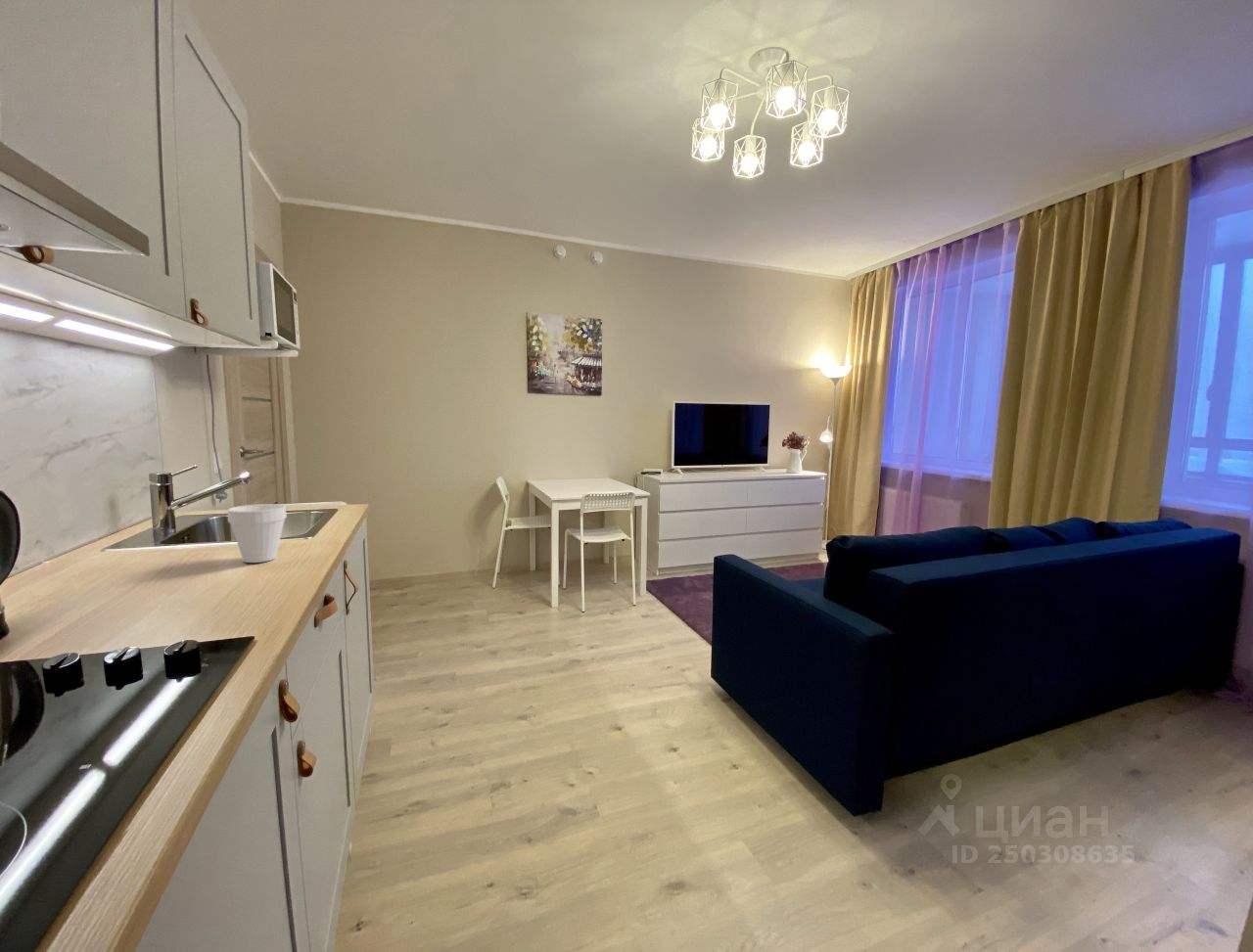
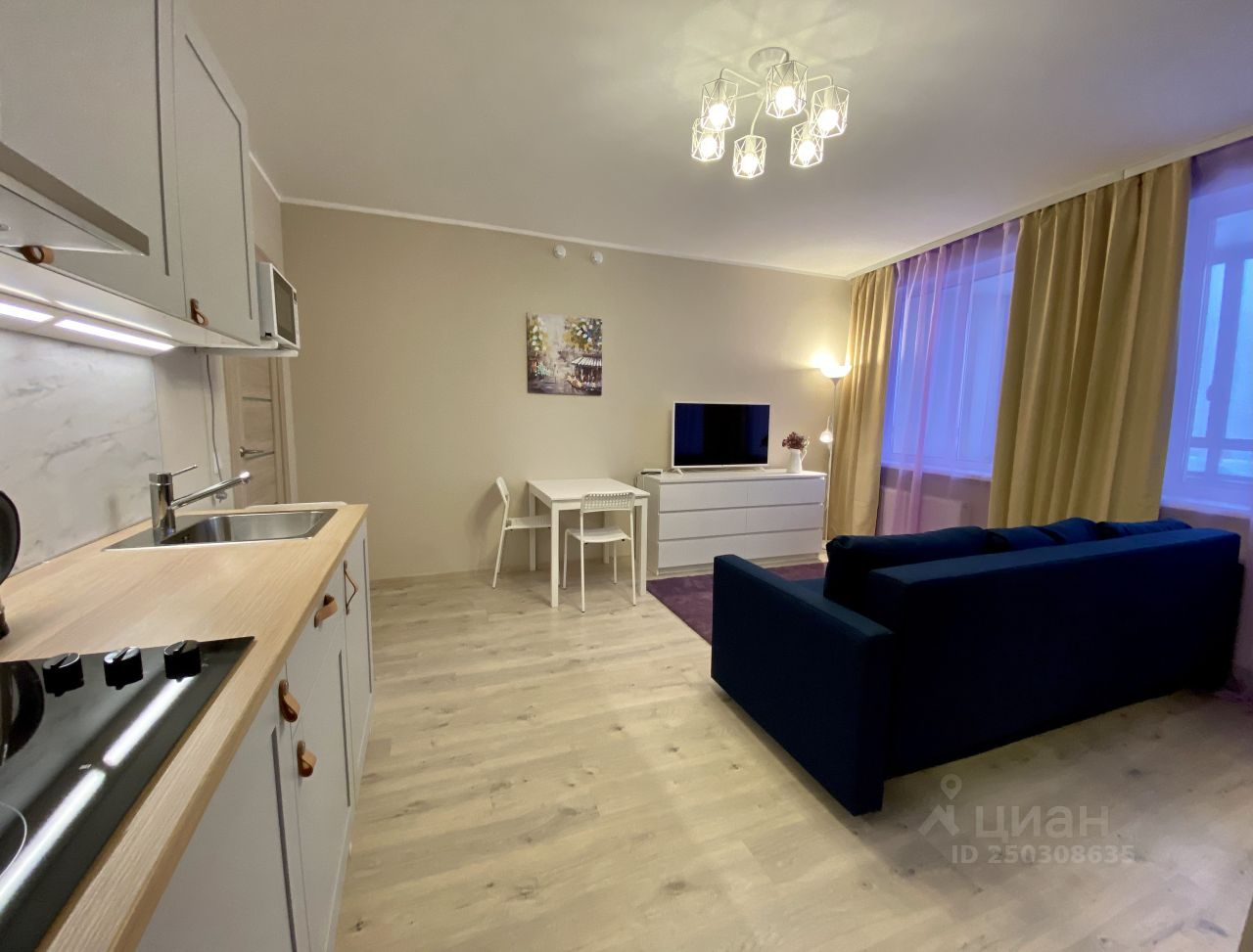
- cup (258, 533)
